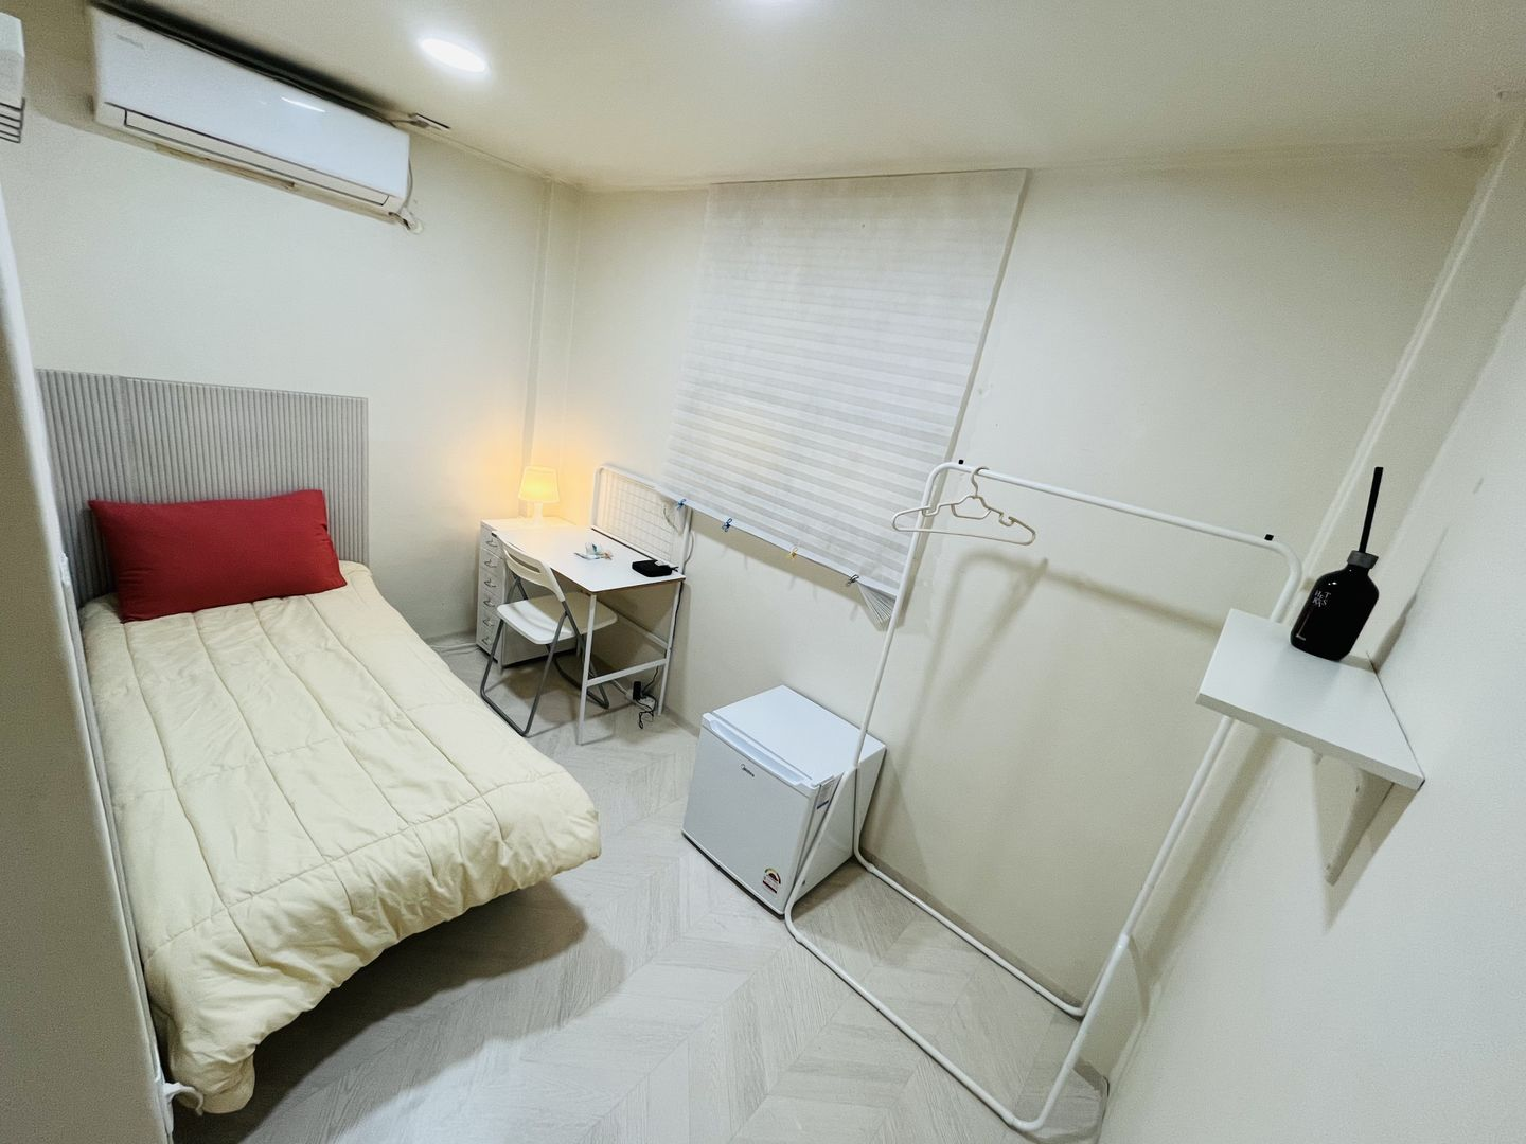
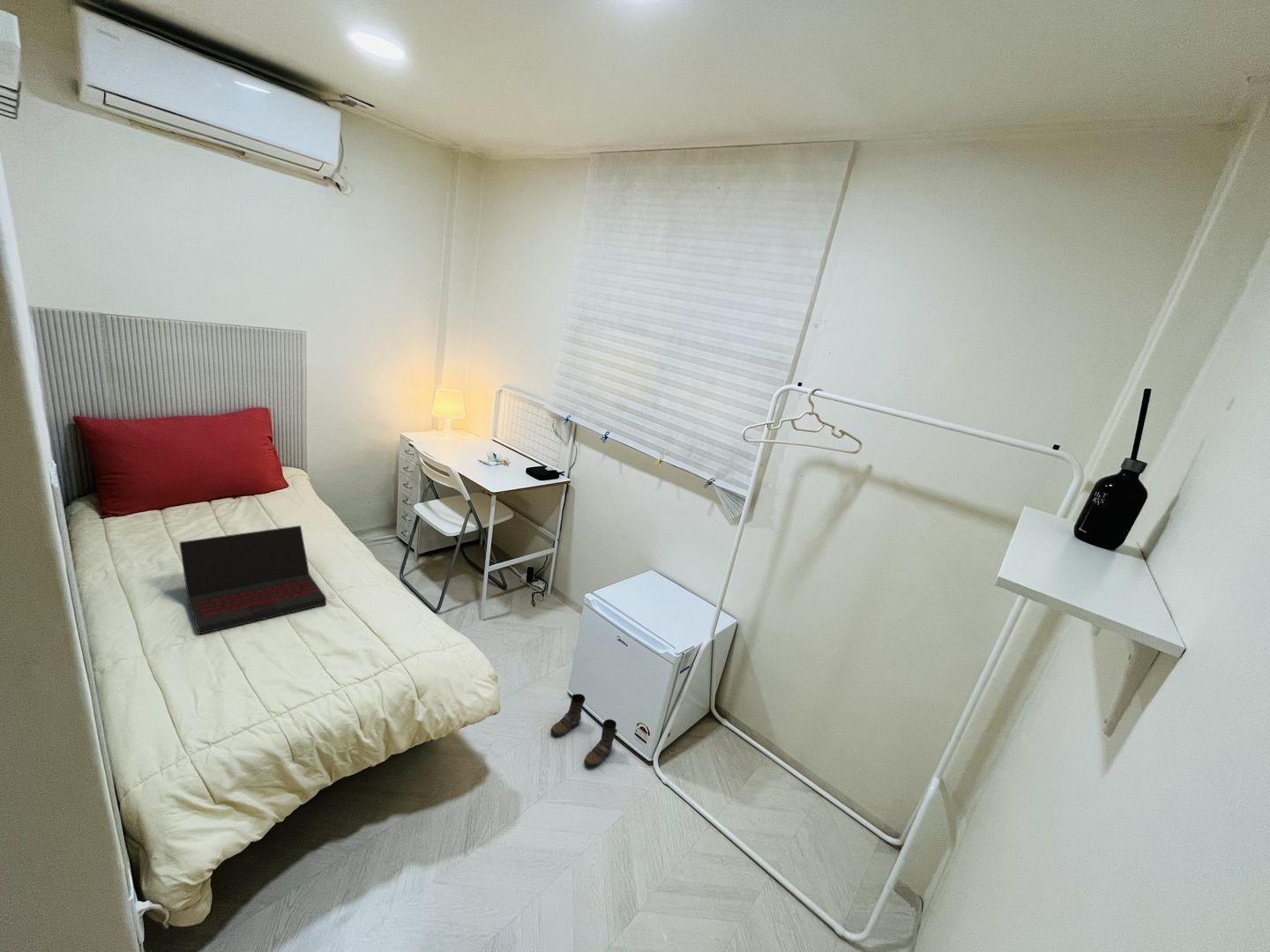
+ boots (578, 724)
+ laptop (254, 572)
